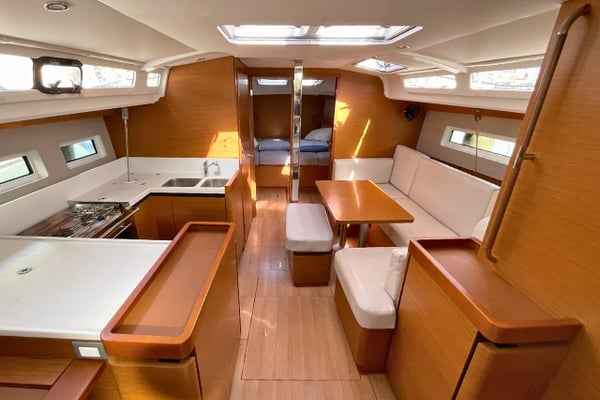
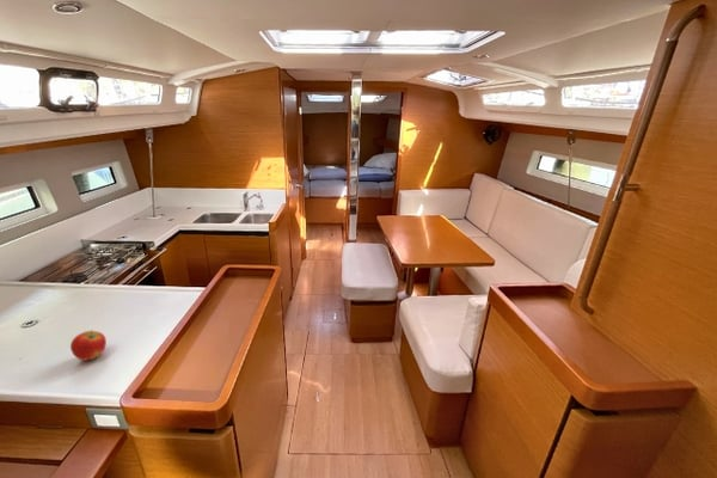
+ apple (88, 343)
